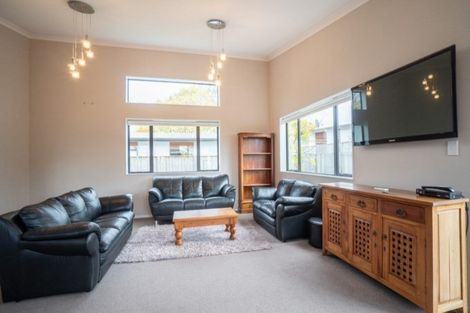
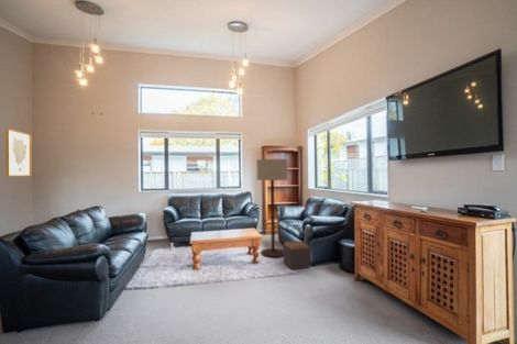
+ footstool (296, 254)
+ wall art (19, 154)
+ floor lamp (272, 207)
